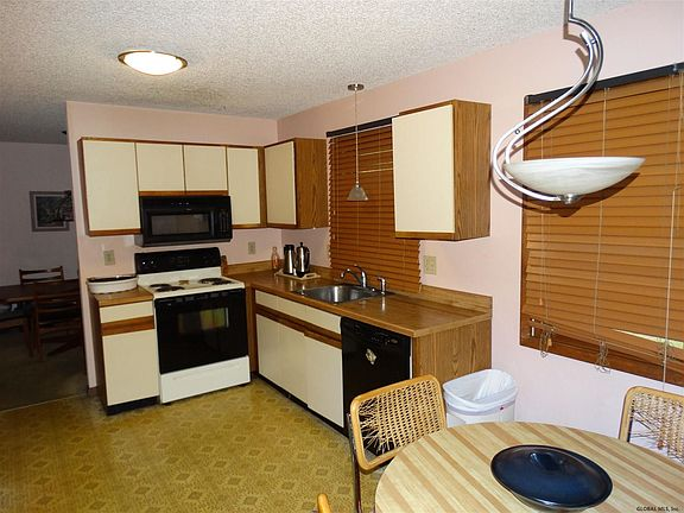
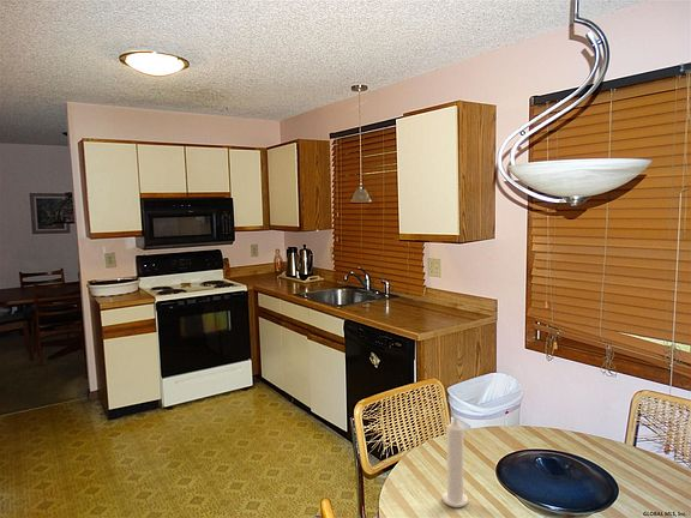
+ candle (455, 458)
